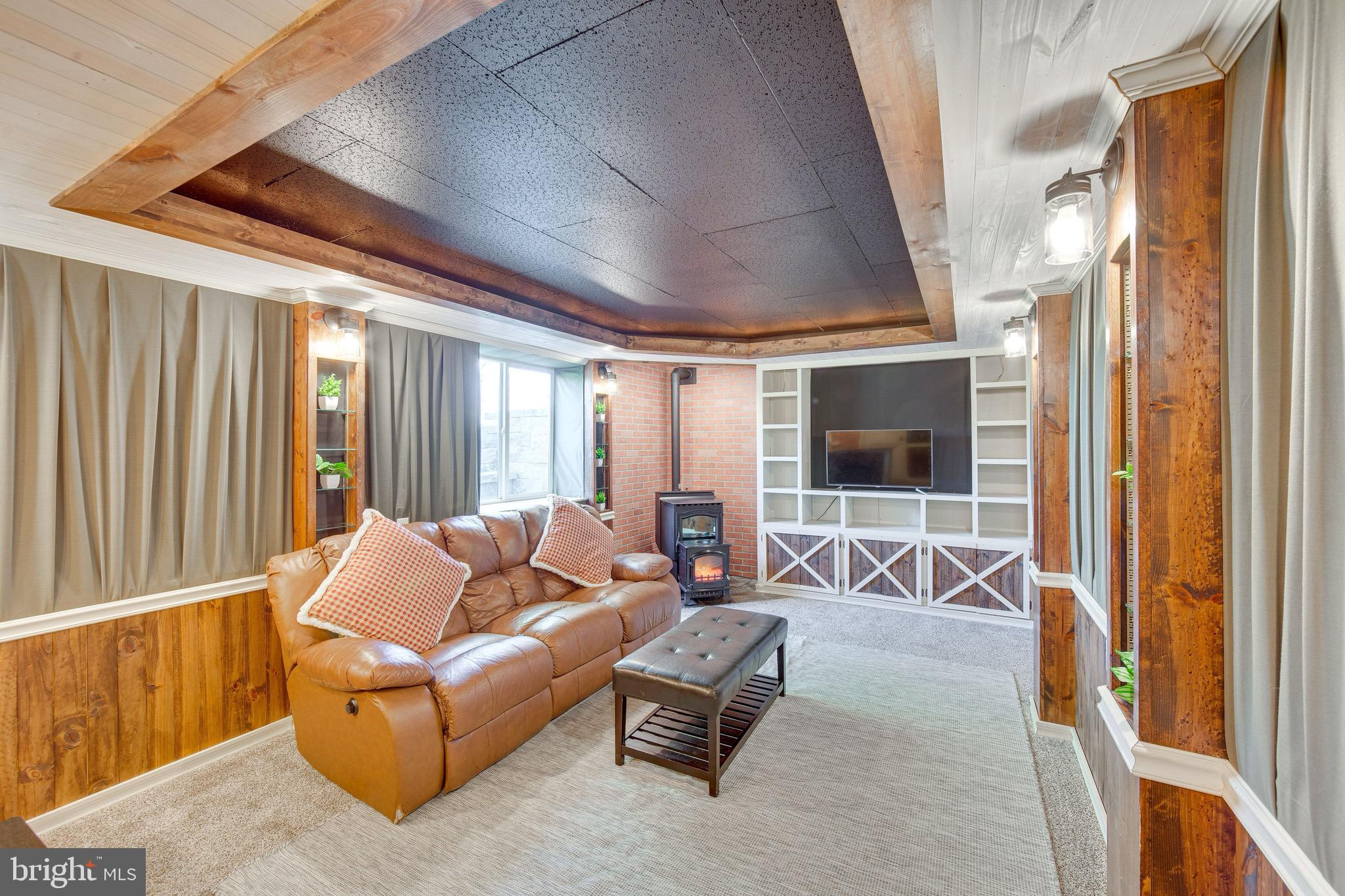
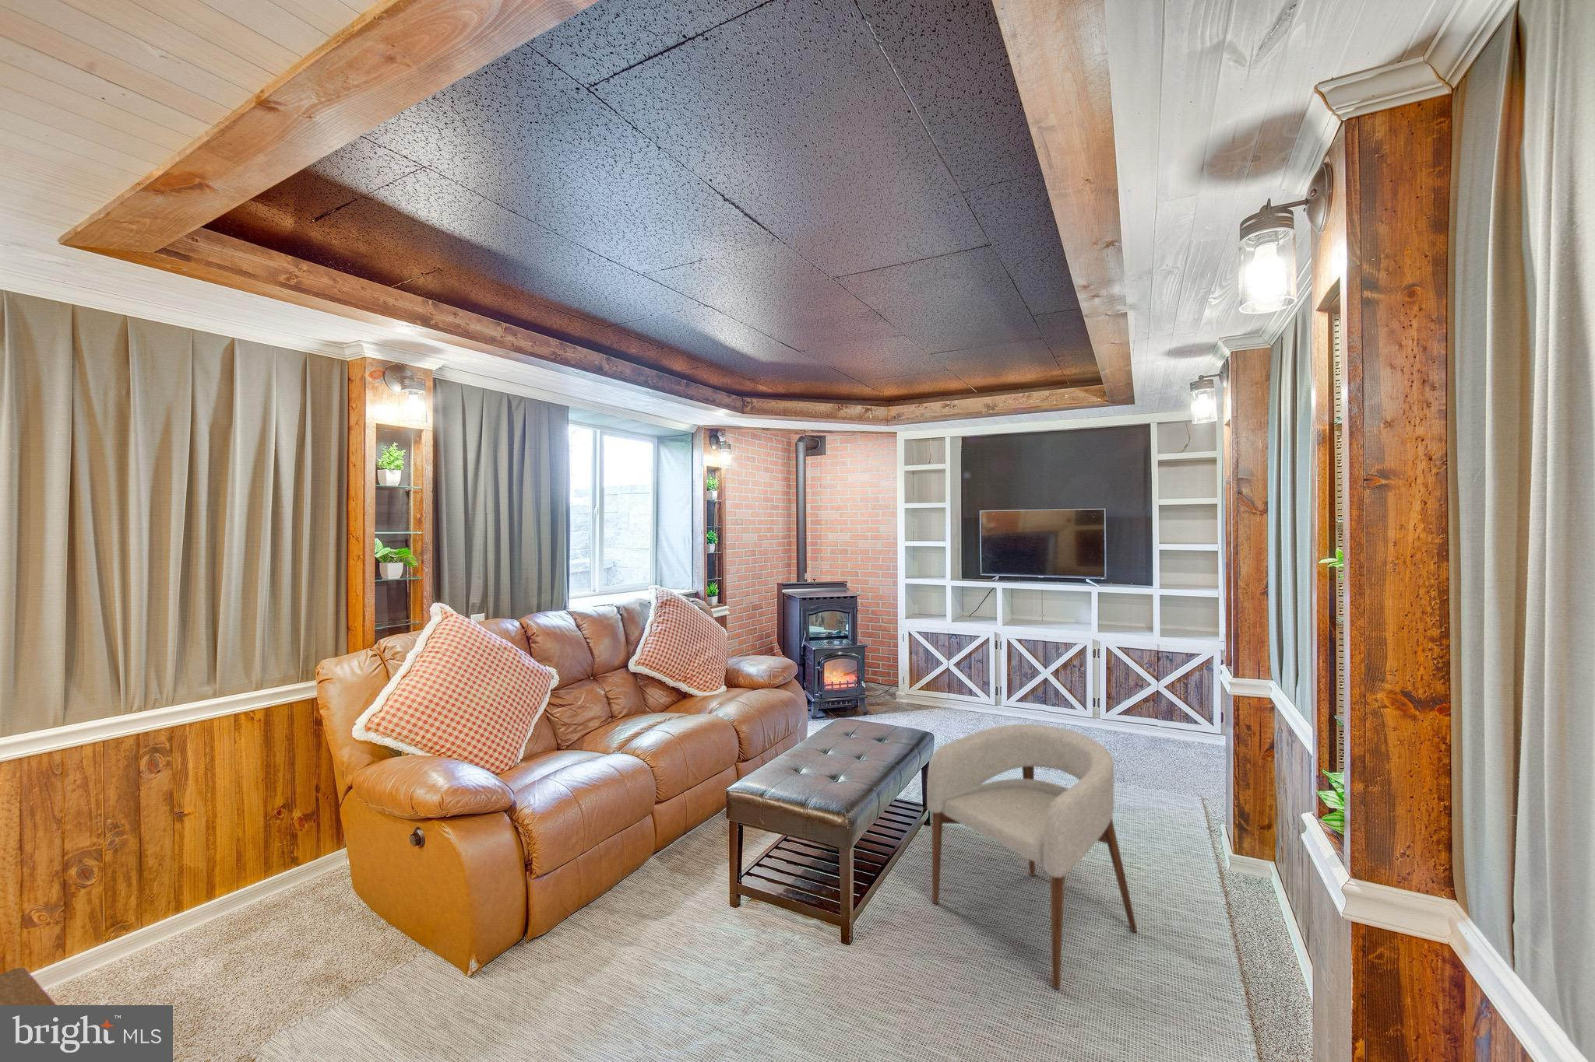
+ armchair (1028, 832)
